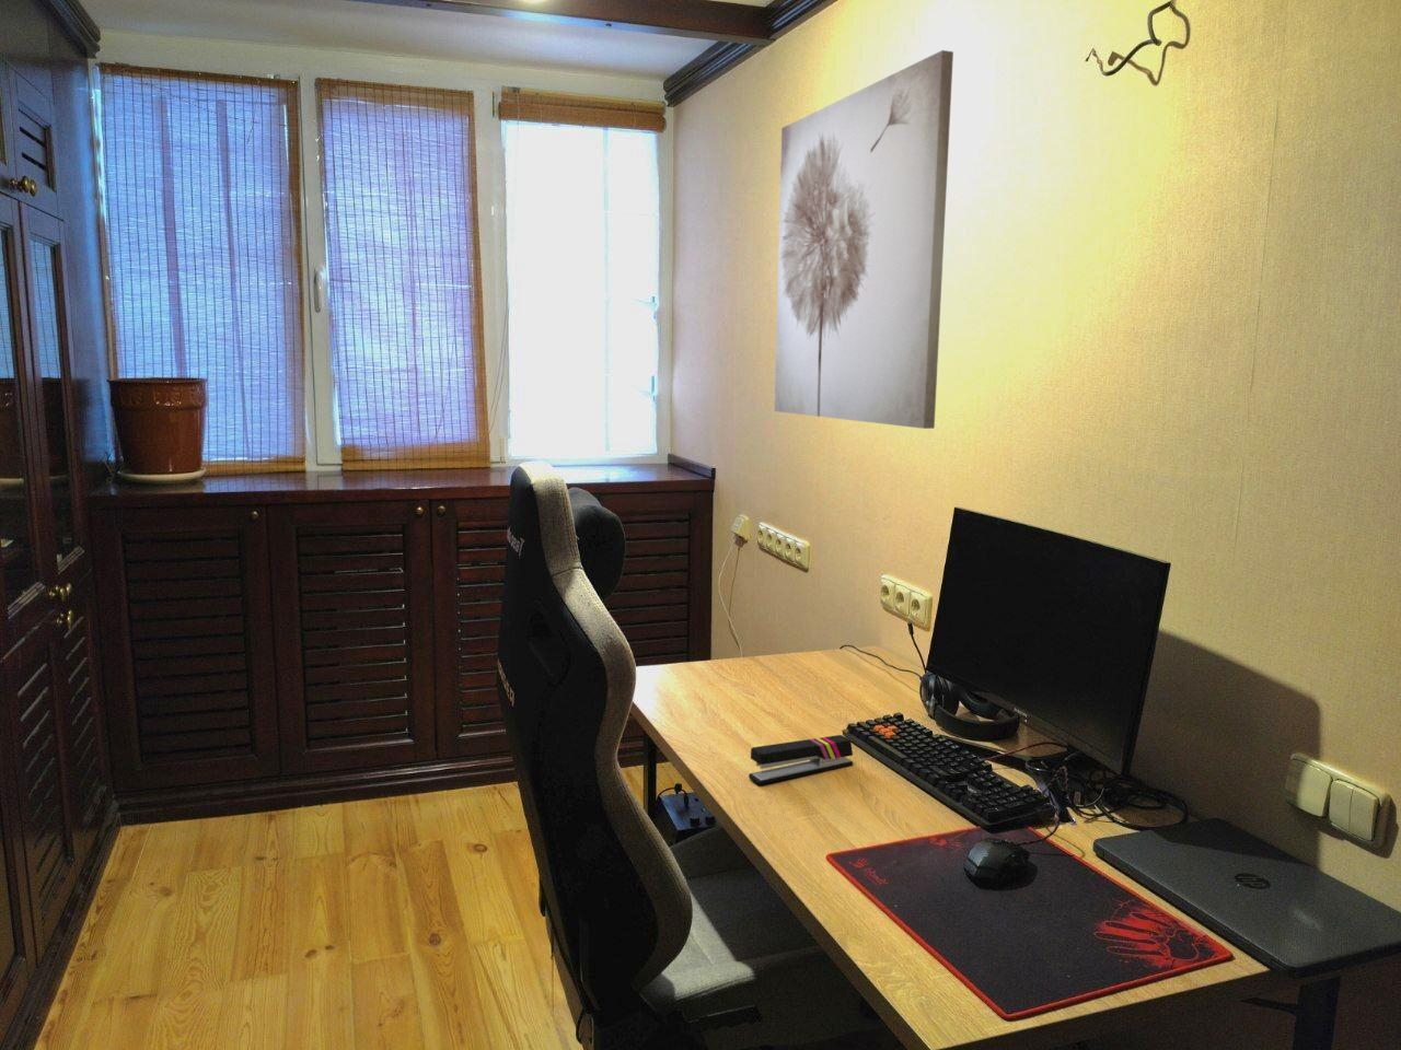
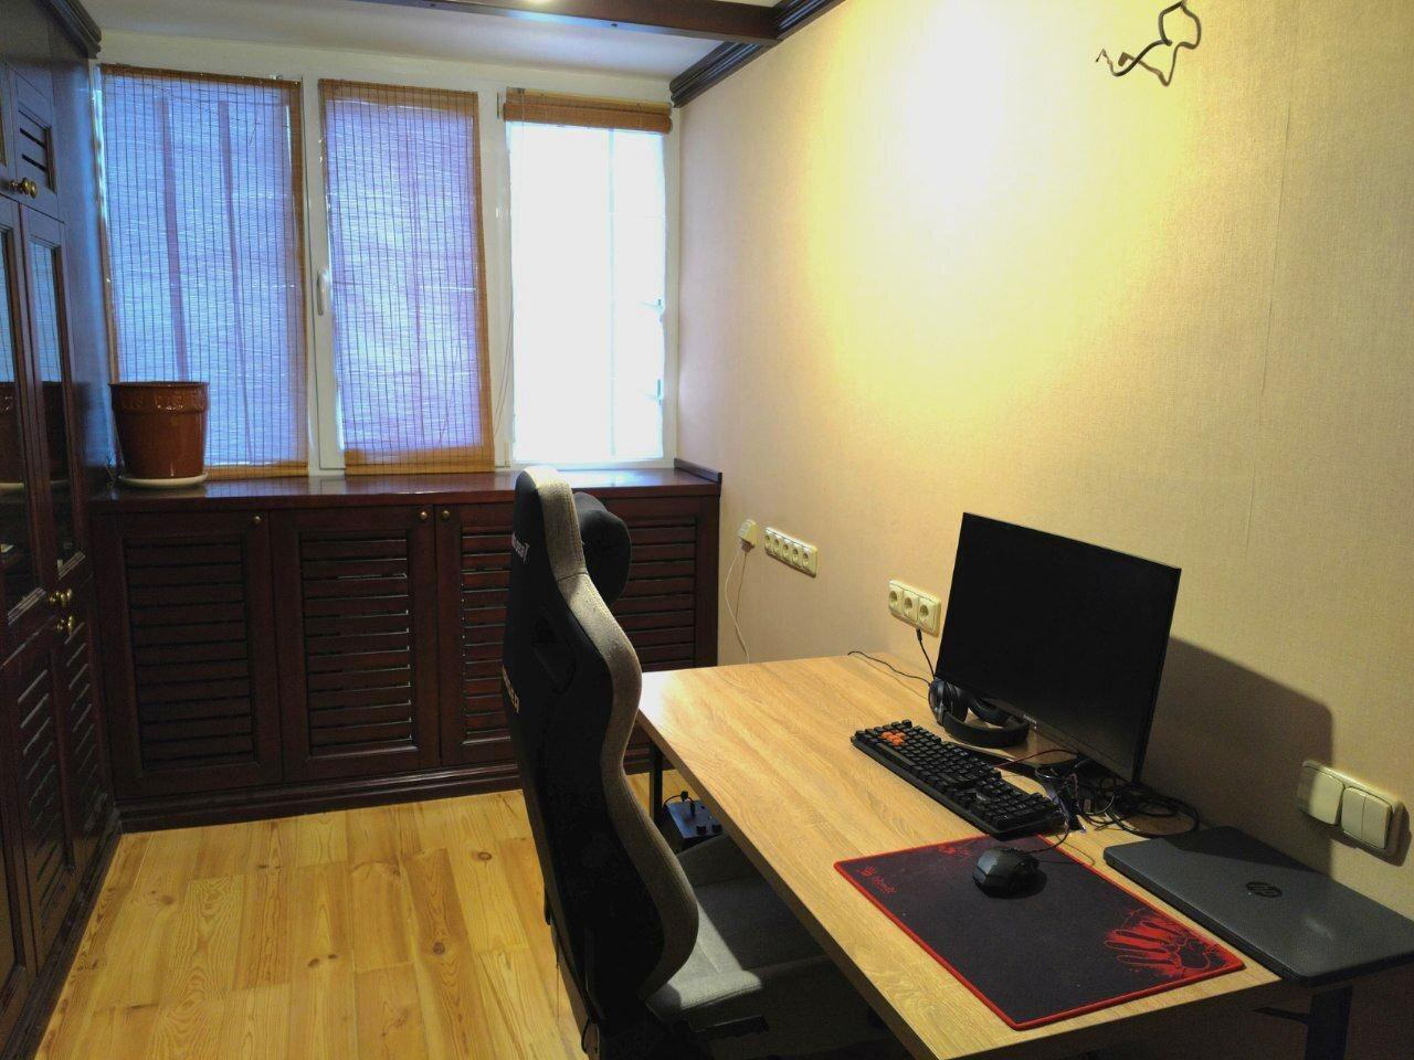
- stapler (801, 756)
- wall art (848, 260)
